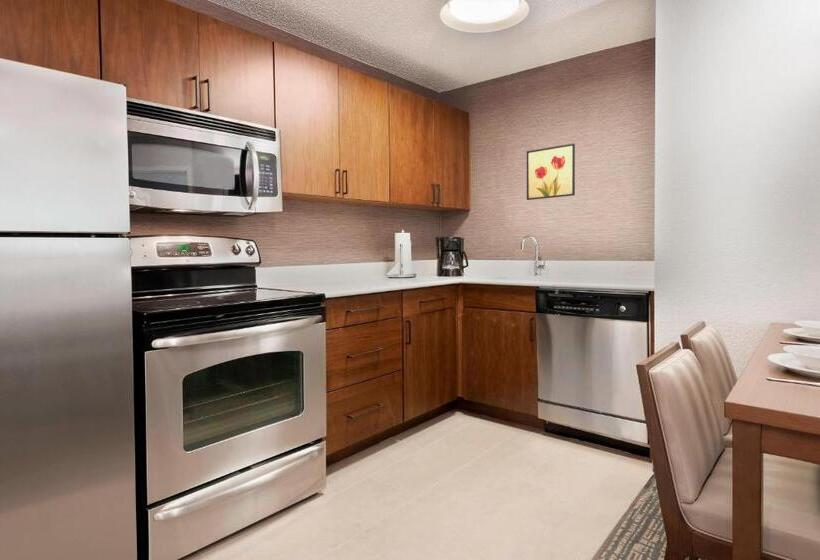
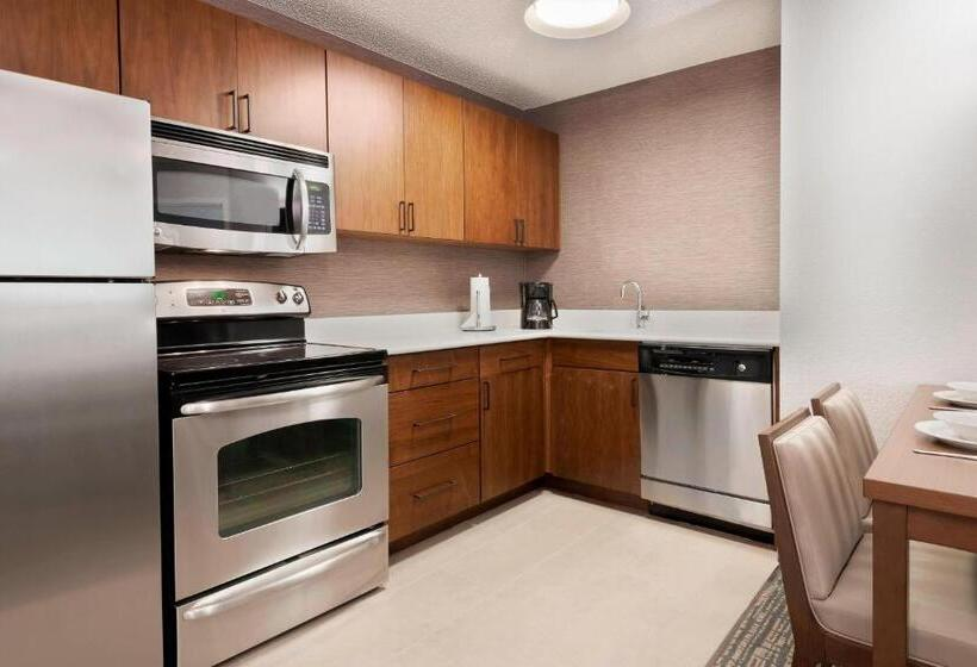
- wall art (550, 172)
